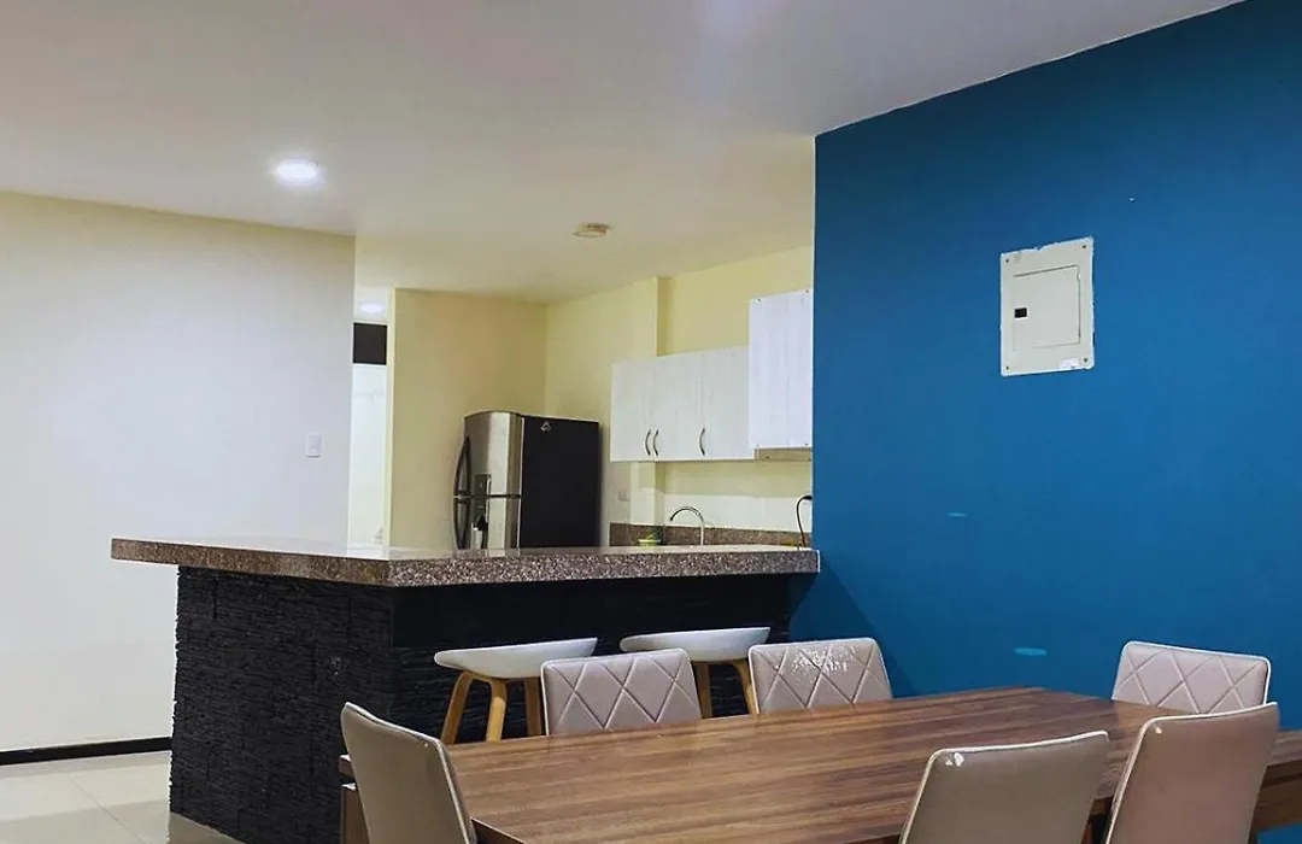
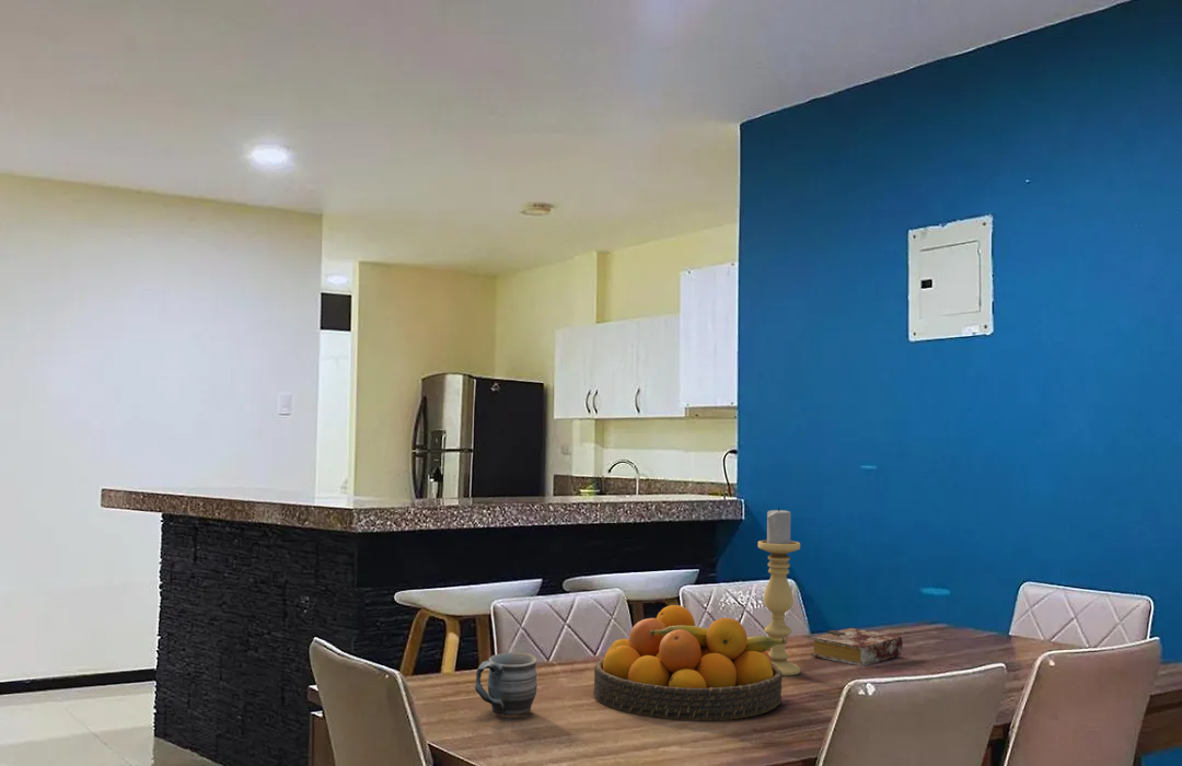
+ candle holder (778, 589)
+ book (856, 645)
+ fruit bowl (687, 654)
+ mug (507, 685)
